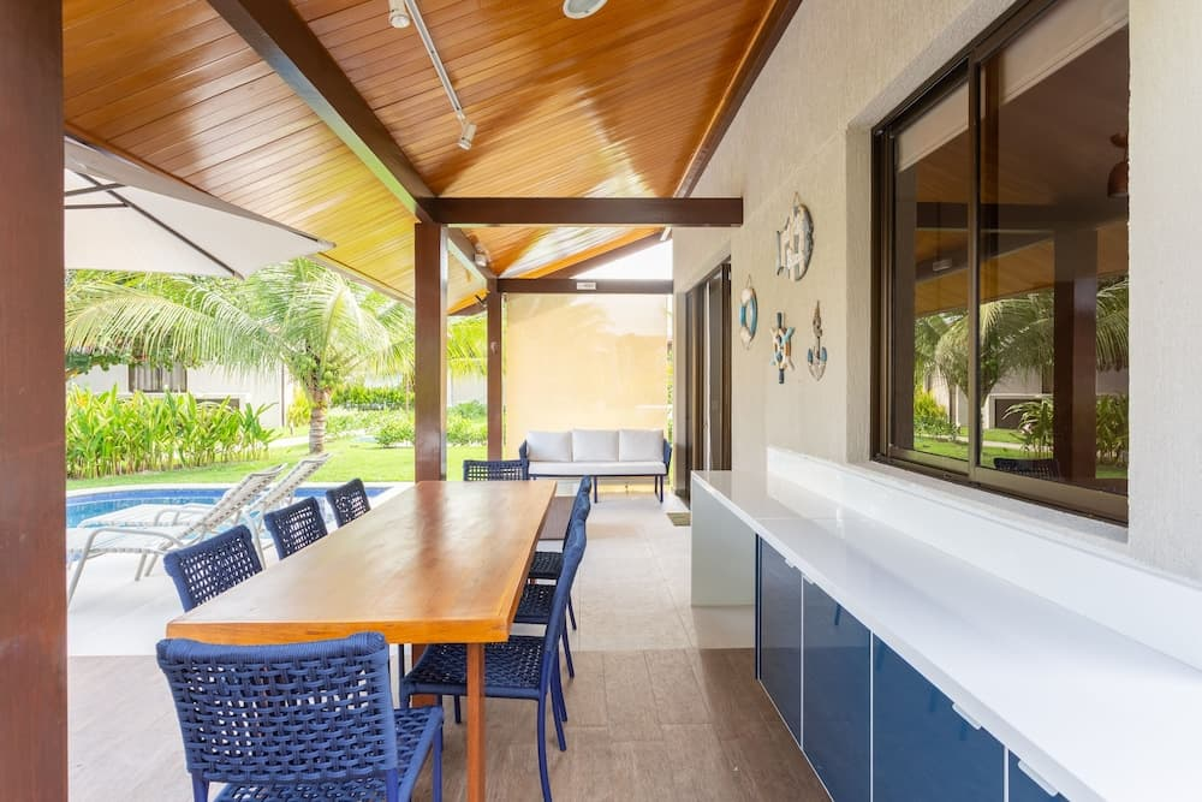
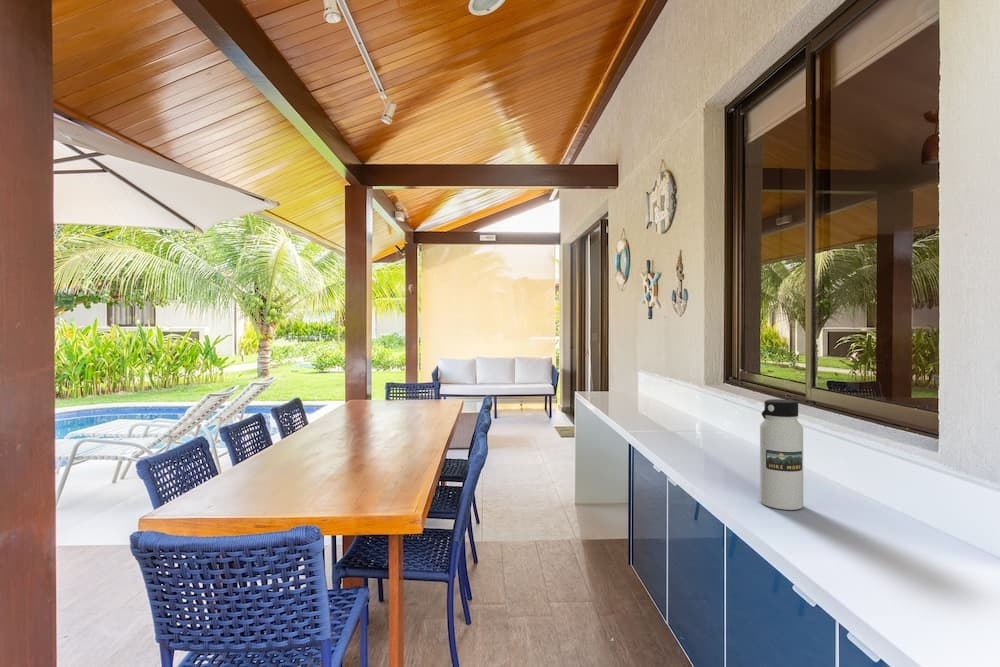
+ water bottle (781, 452)
